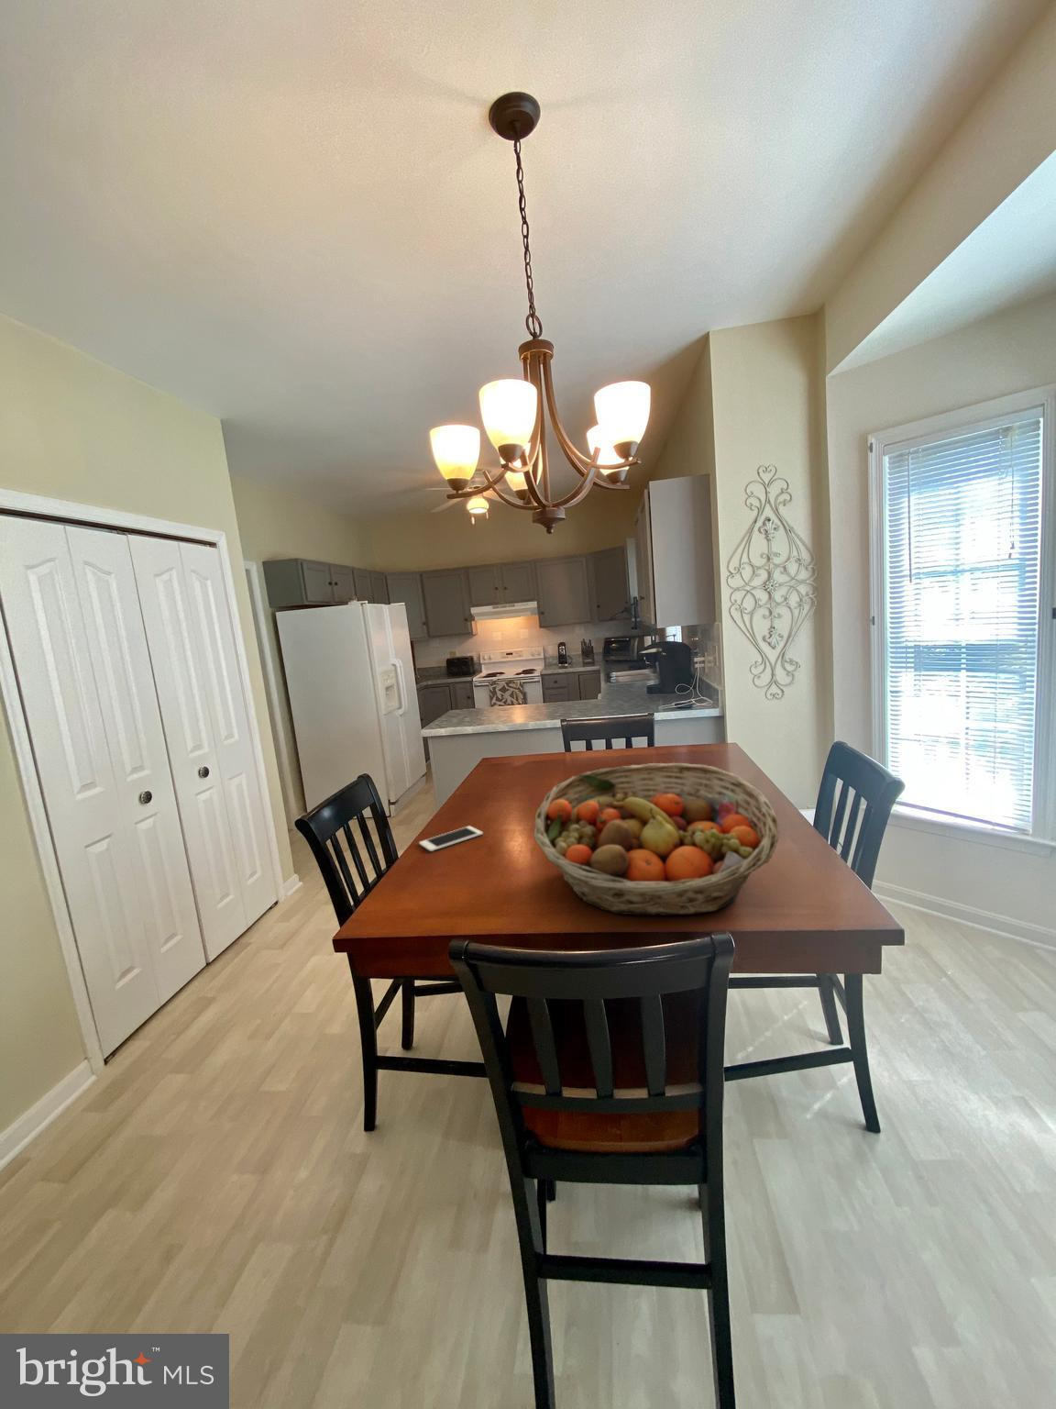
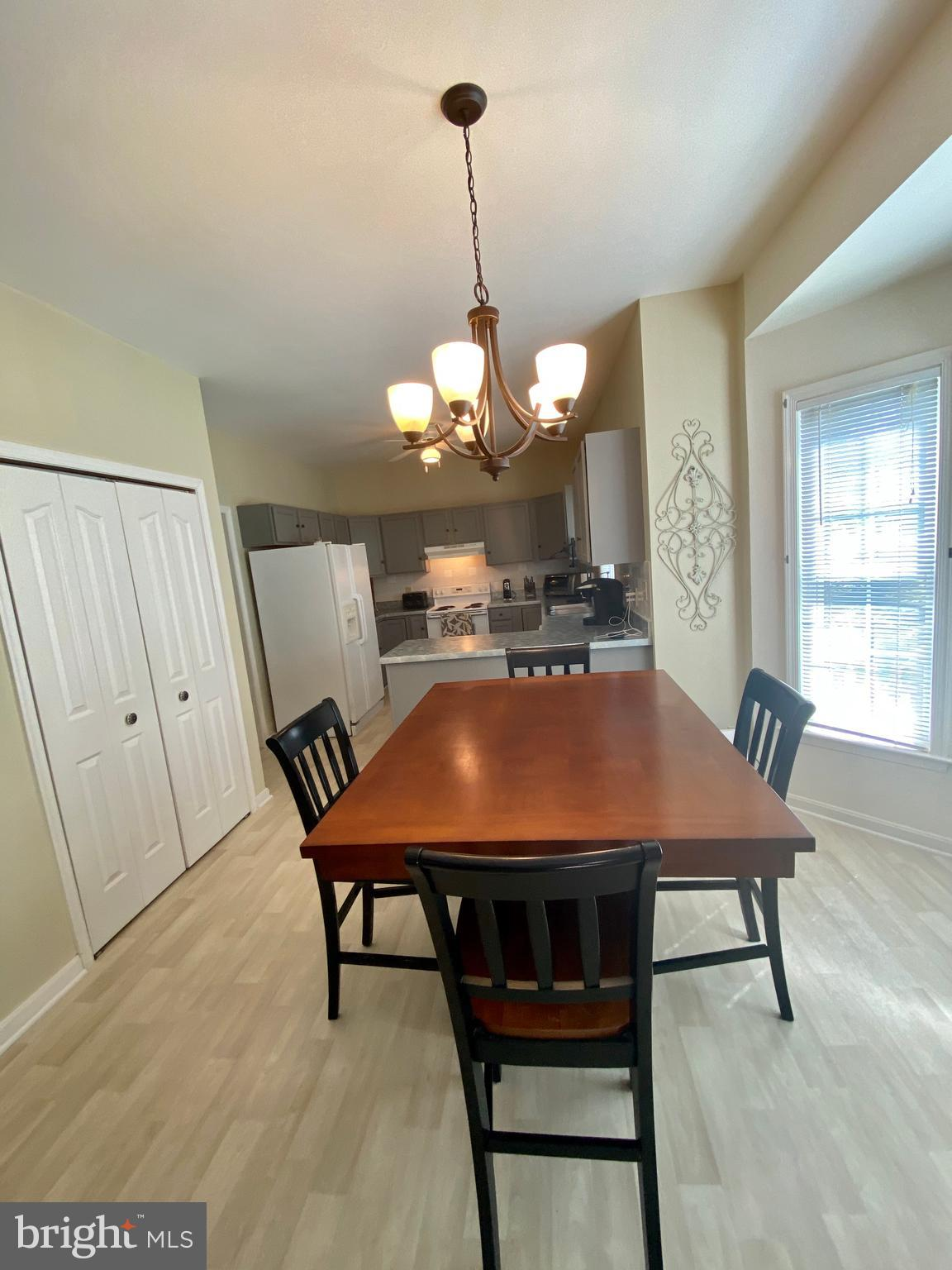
- cell phone (451, 838)
- fruit basket (650, 833)
